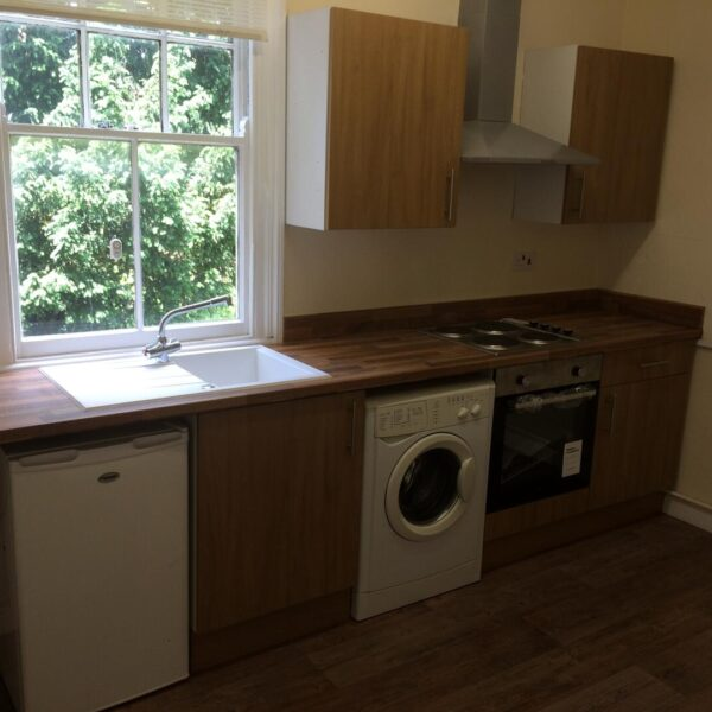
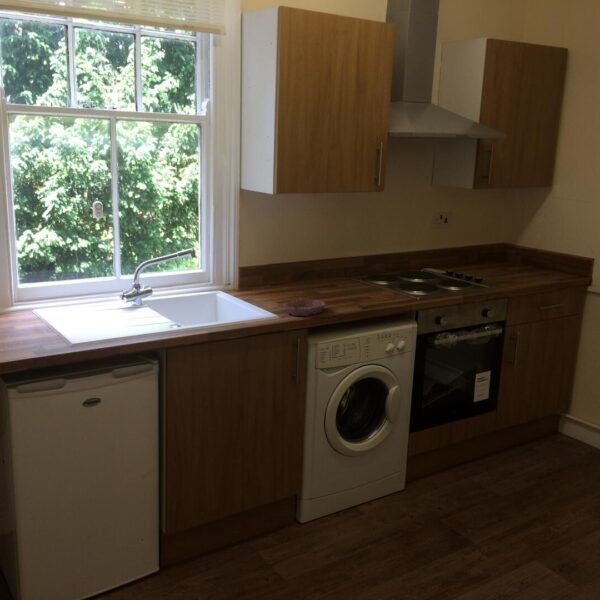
+ bowl (304, 307)
